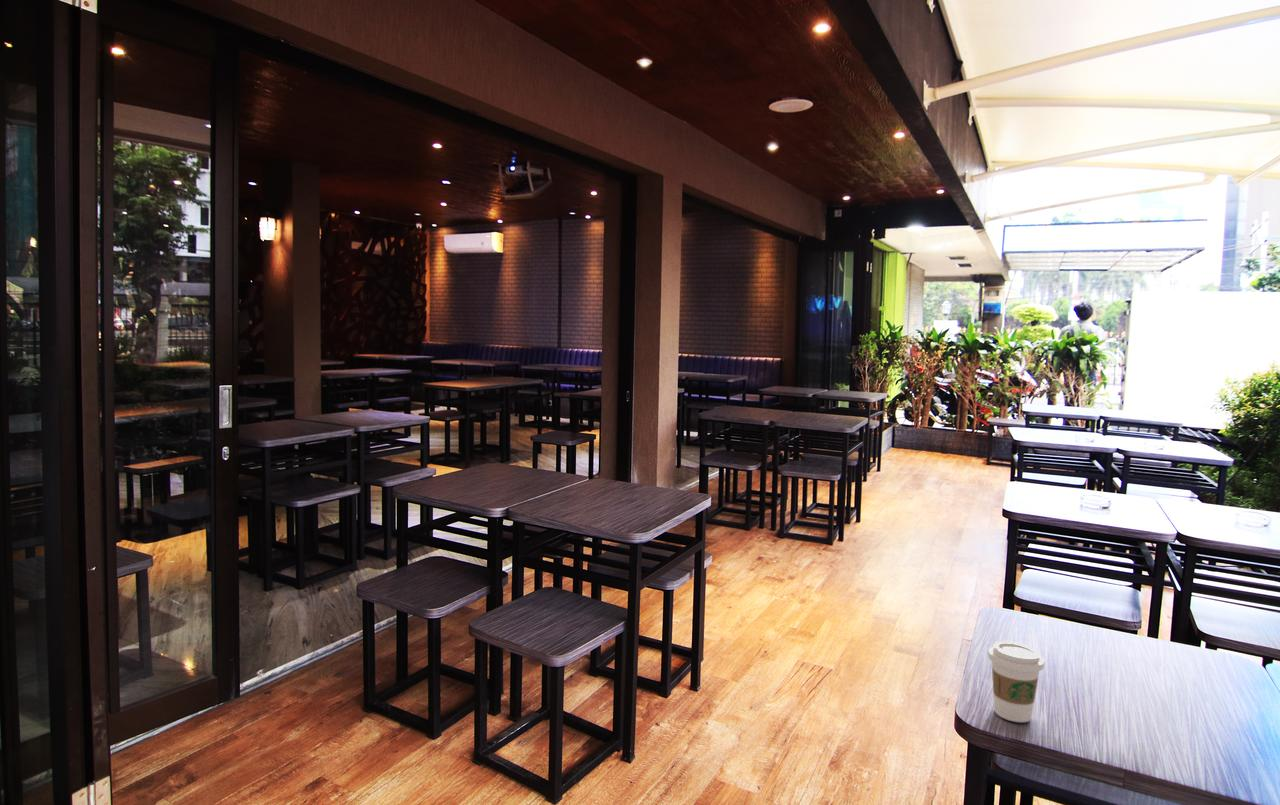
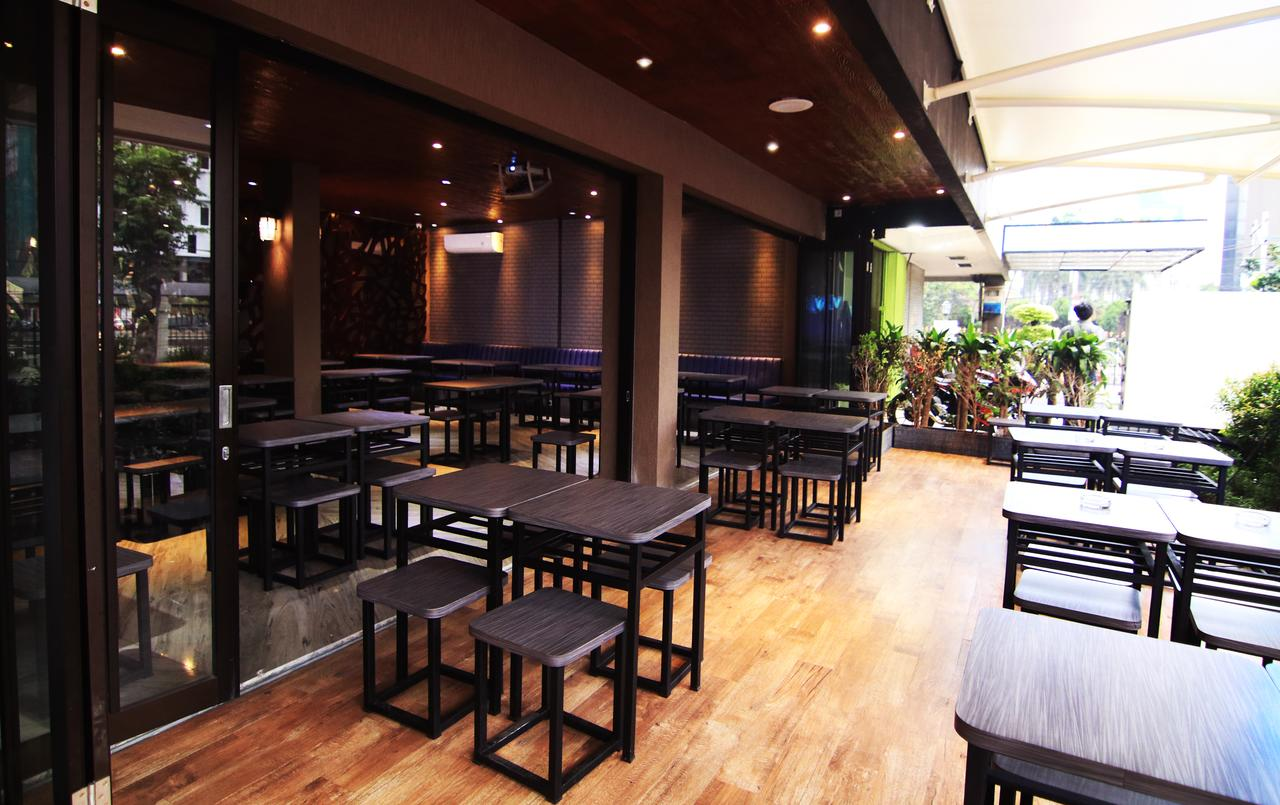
- coffee cup (1014, 681)
